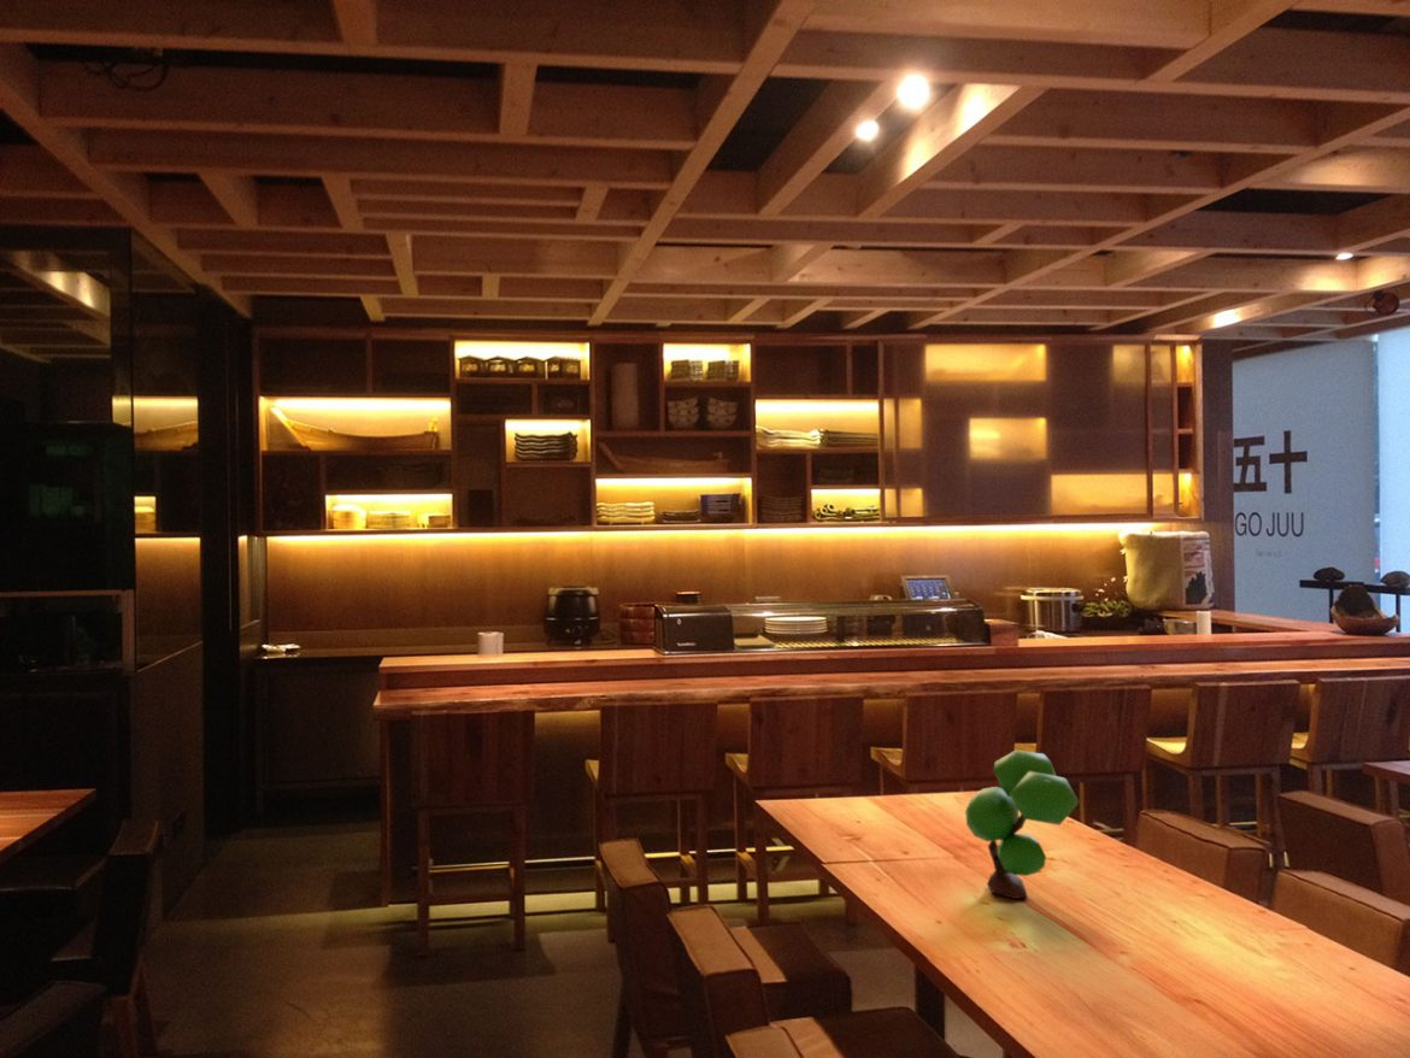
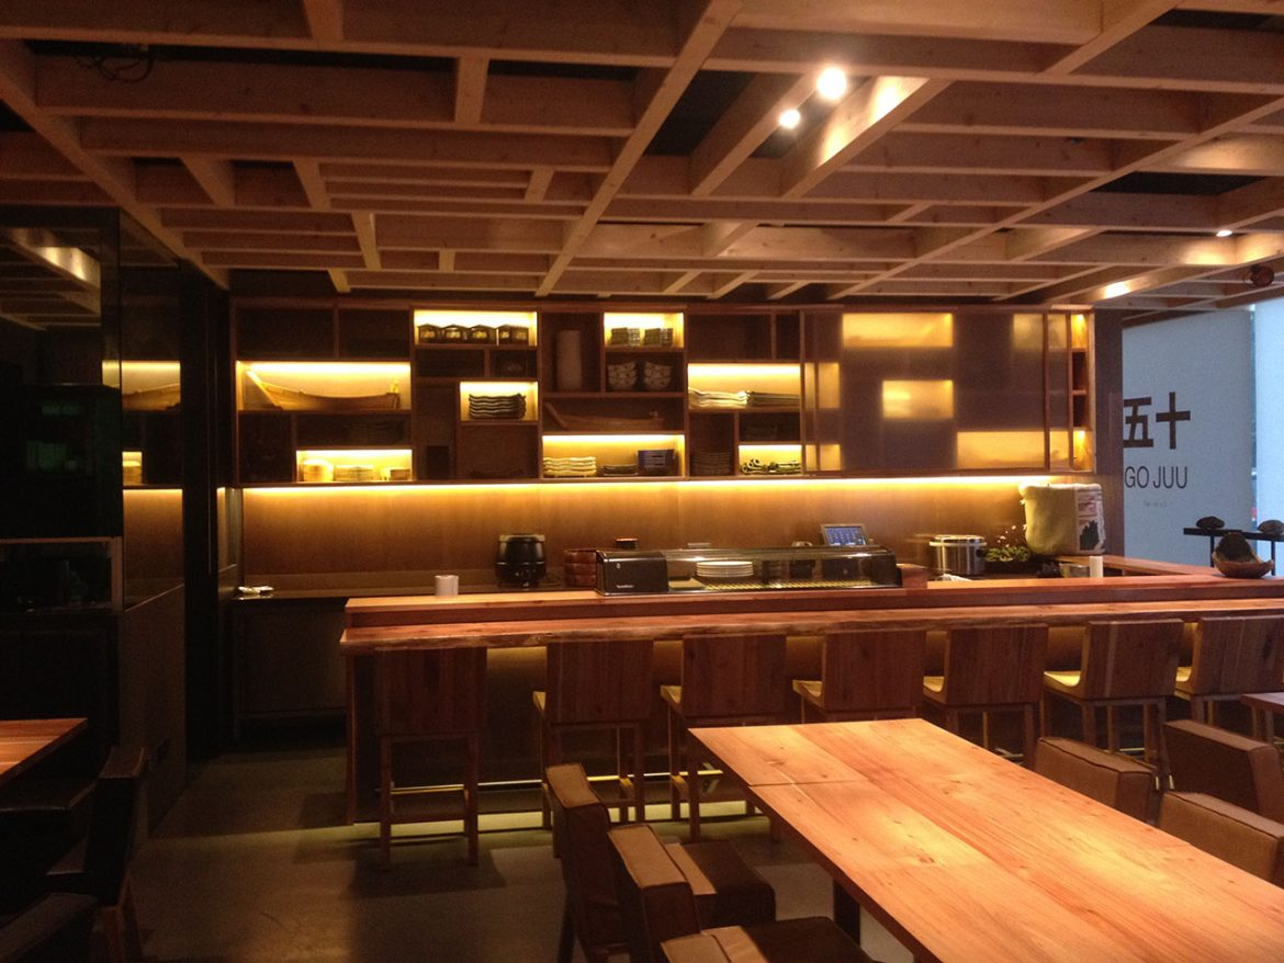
- plant (1022, 825)
